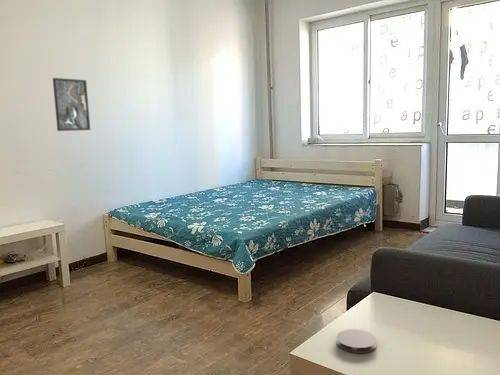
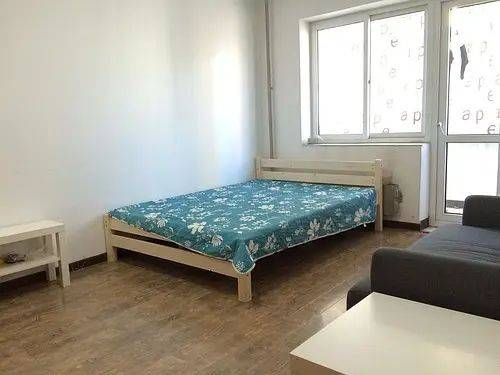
- coaster (356, 340)
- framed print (72, 105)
